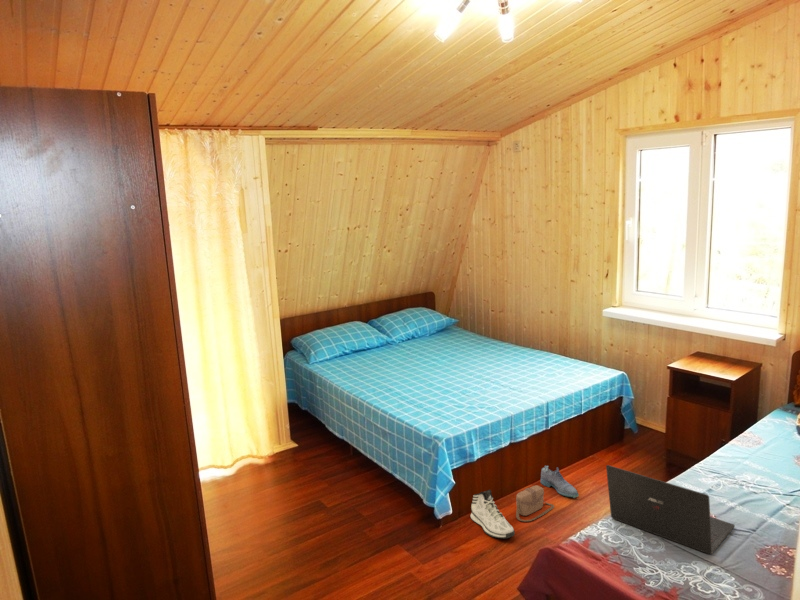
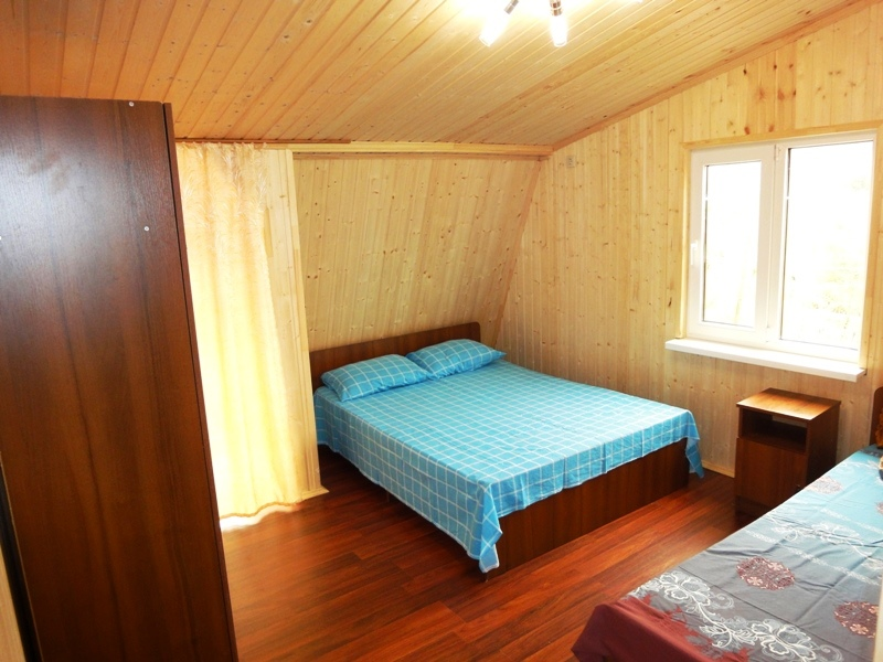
- sneaker (490, 511)
- shoe (559, 479)
- laptop (669, 495)
- saddlebag (534, 501)
